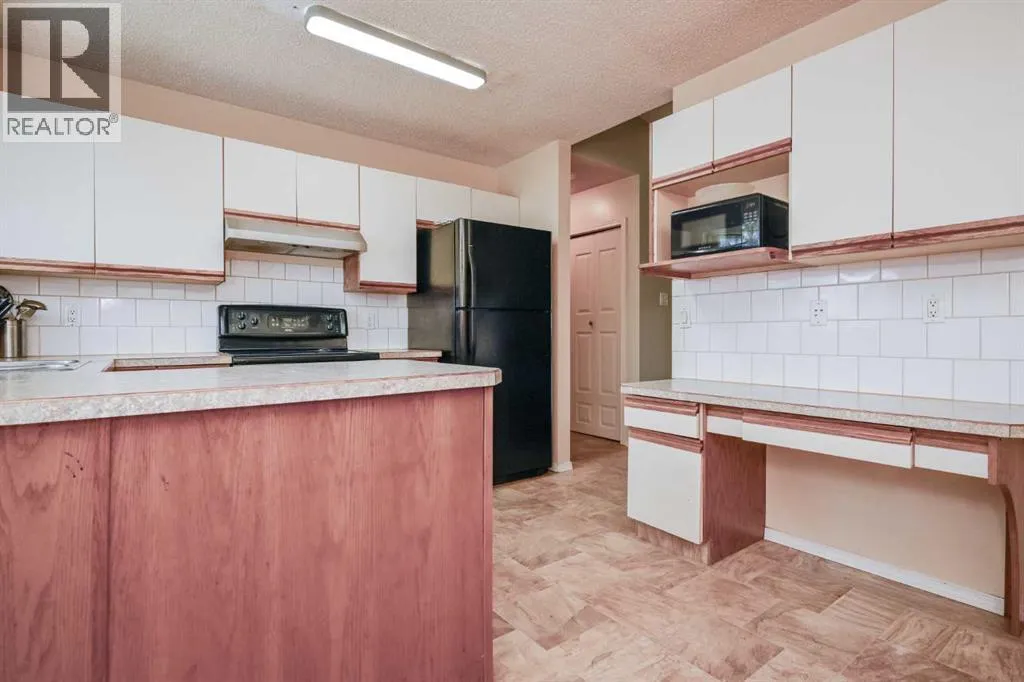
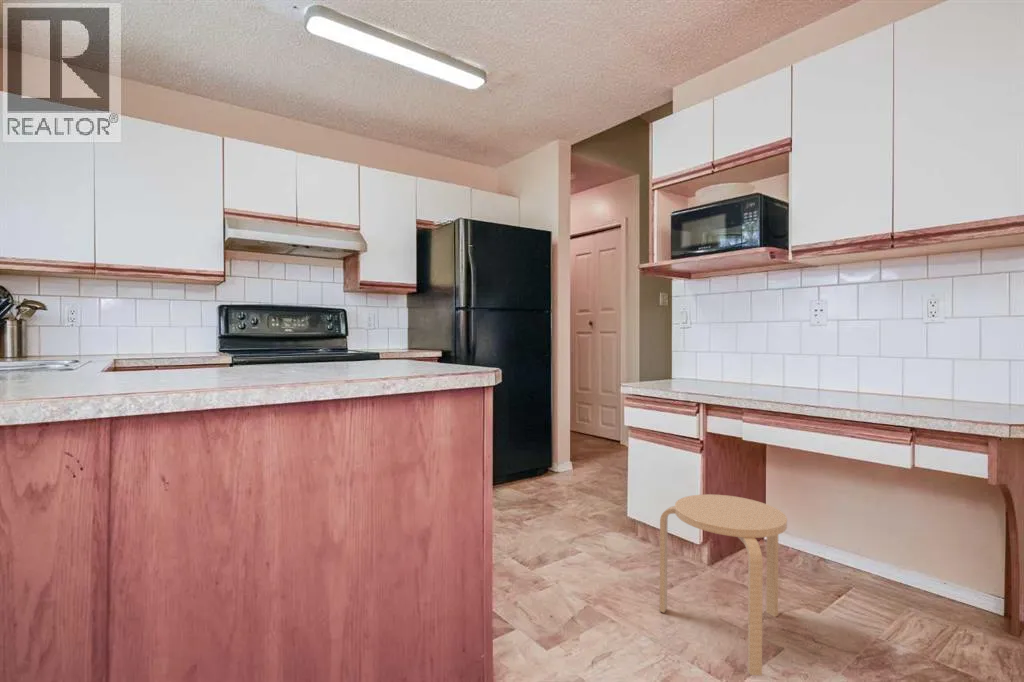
+ stool (748, 567)
